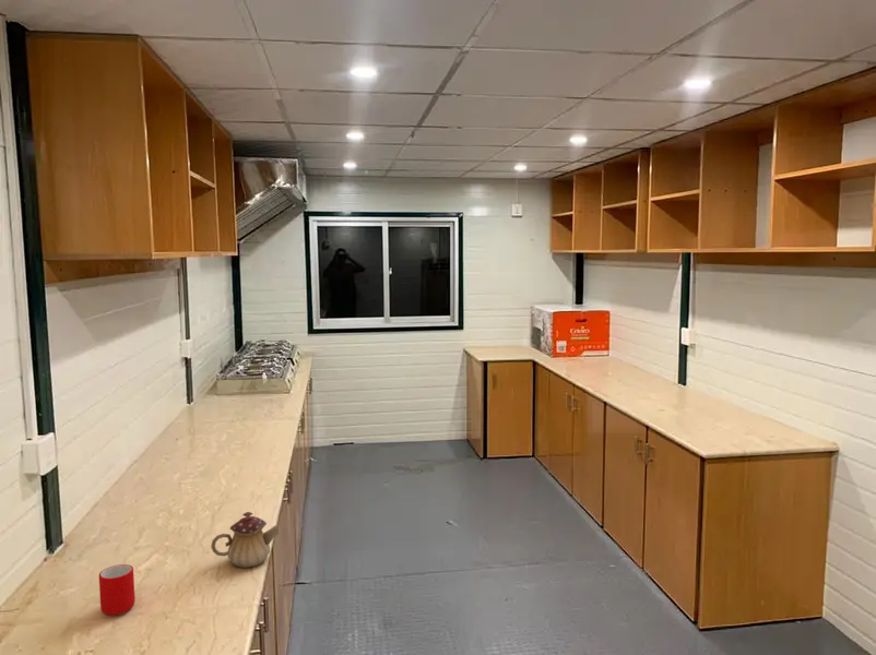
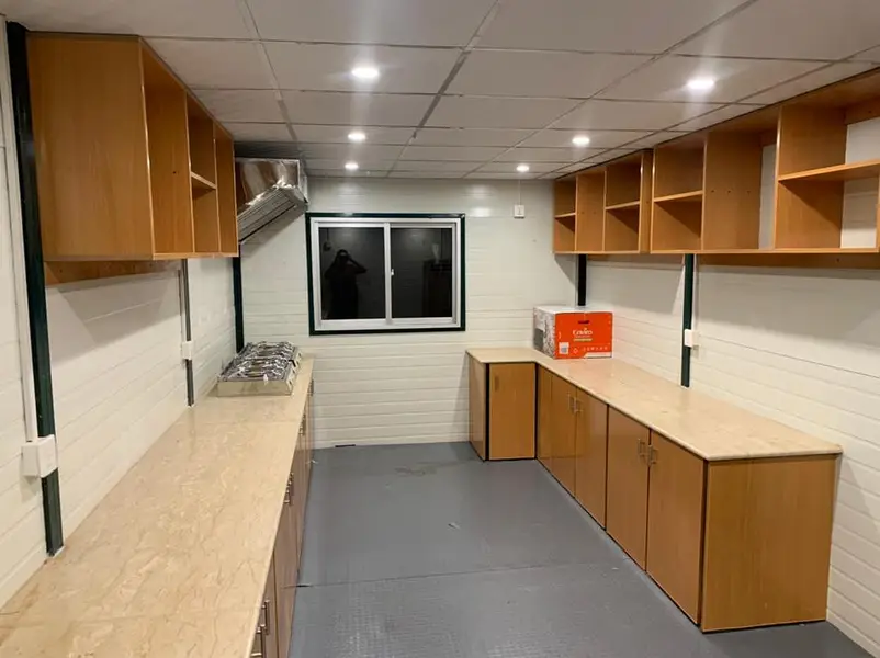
- teapot (245, 536)
- cup (118, 586)
